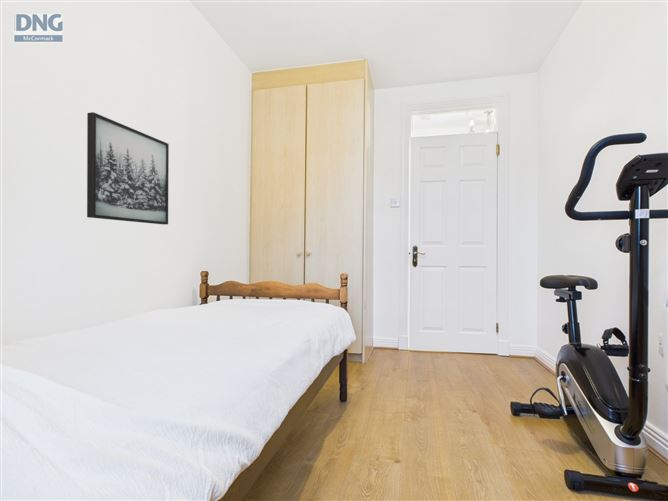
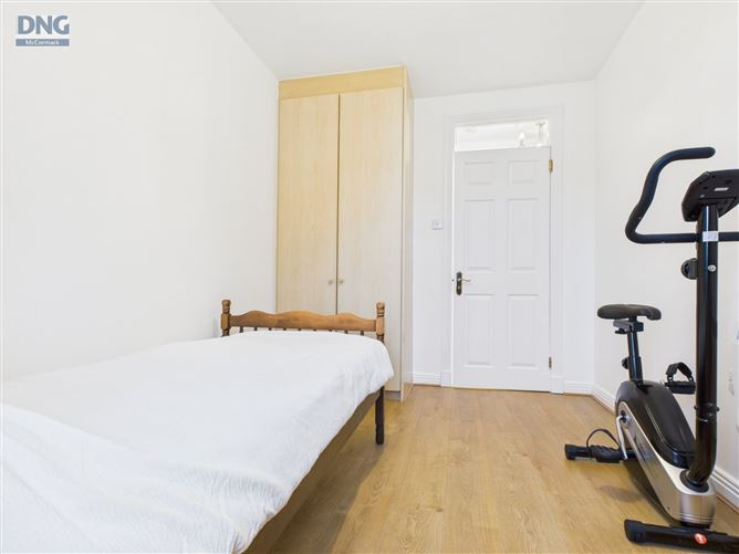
- wall art (133, 175)
